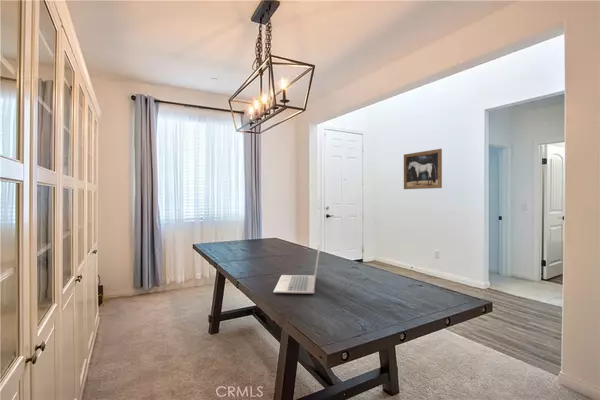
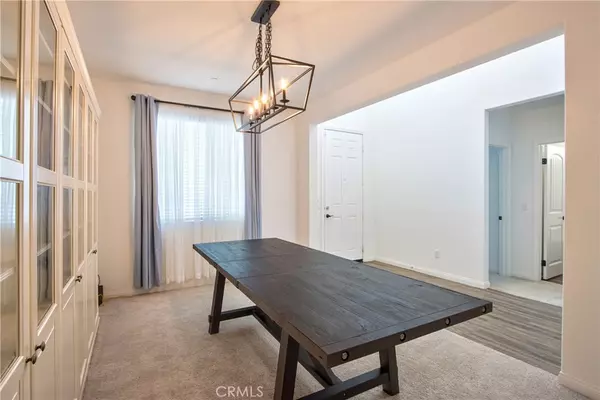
- wall art (421, 170)
- laptop (298, 275)
